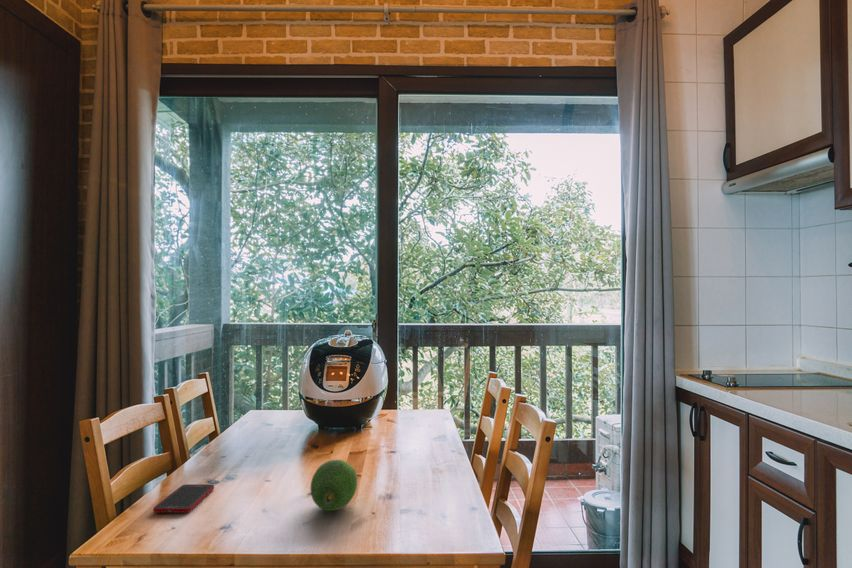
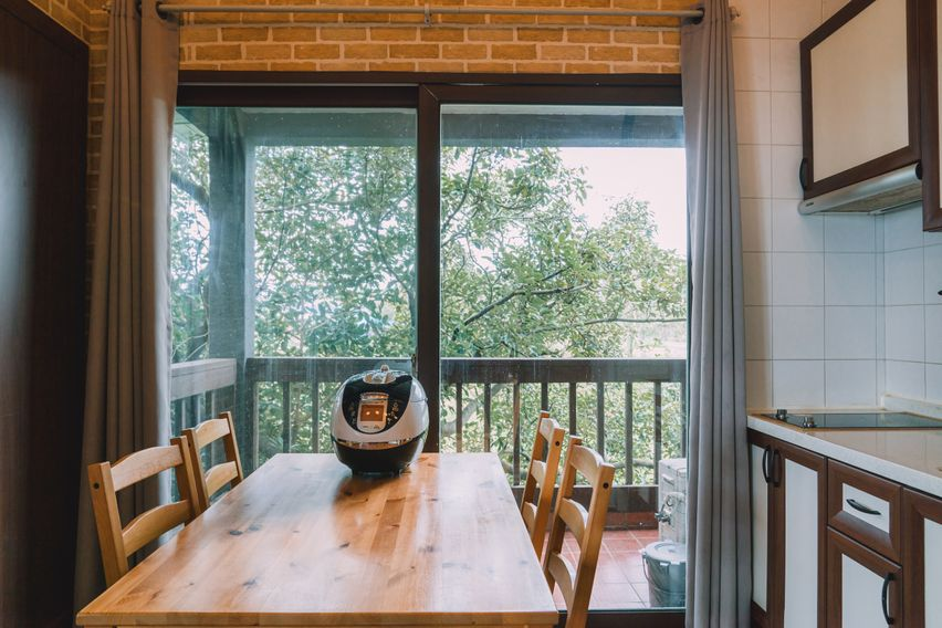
- cell phone (185, 497)
- fruit (332, 486)
